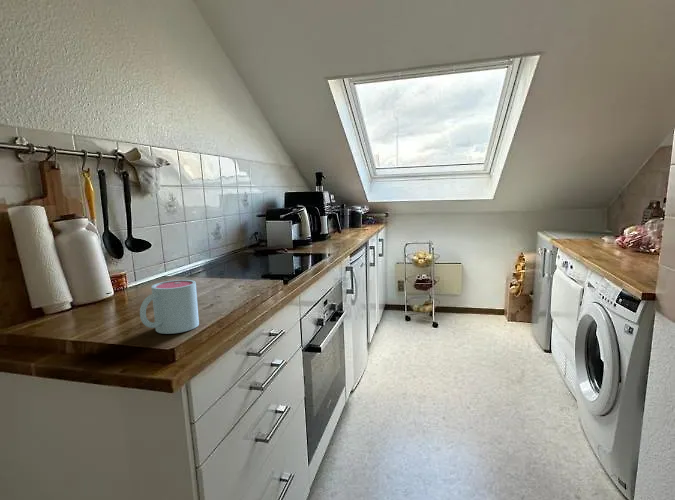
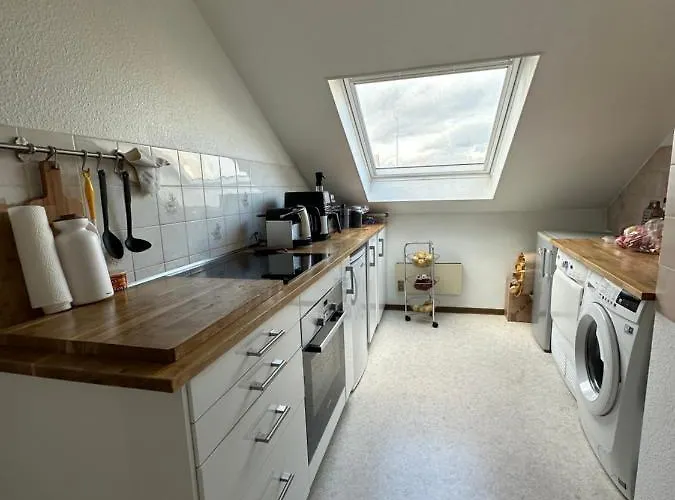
- mug (167, 308)
